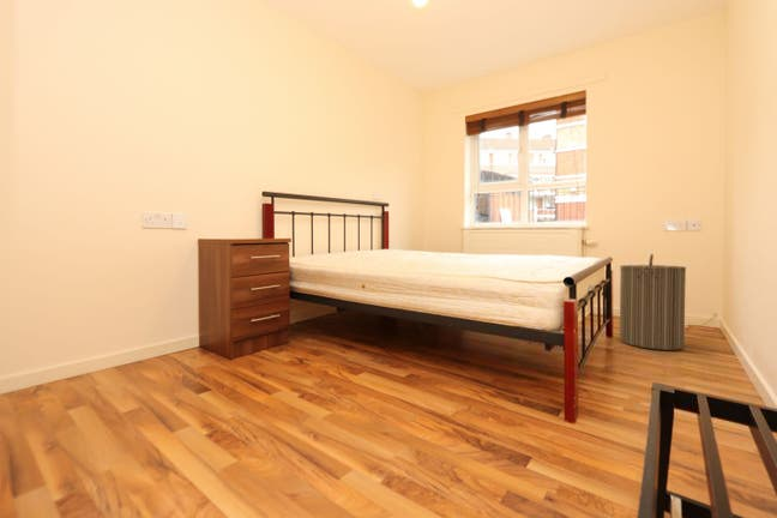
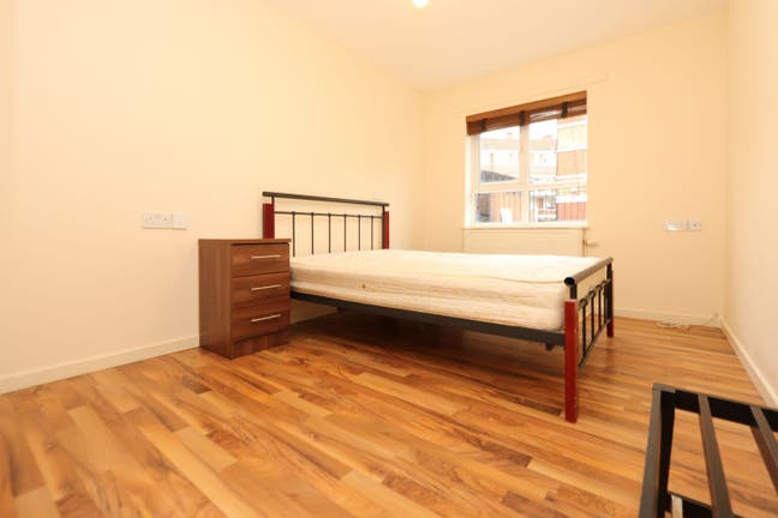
- laundry hamper (651, 299)
